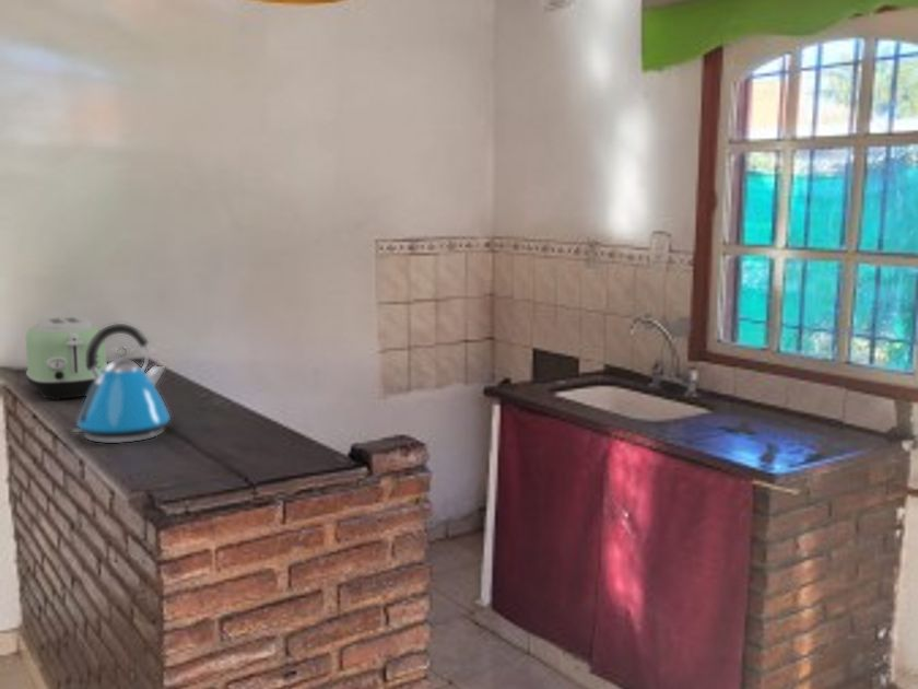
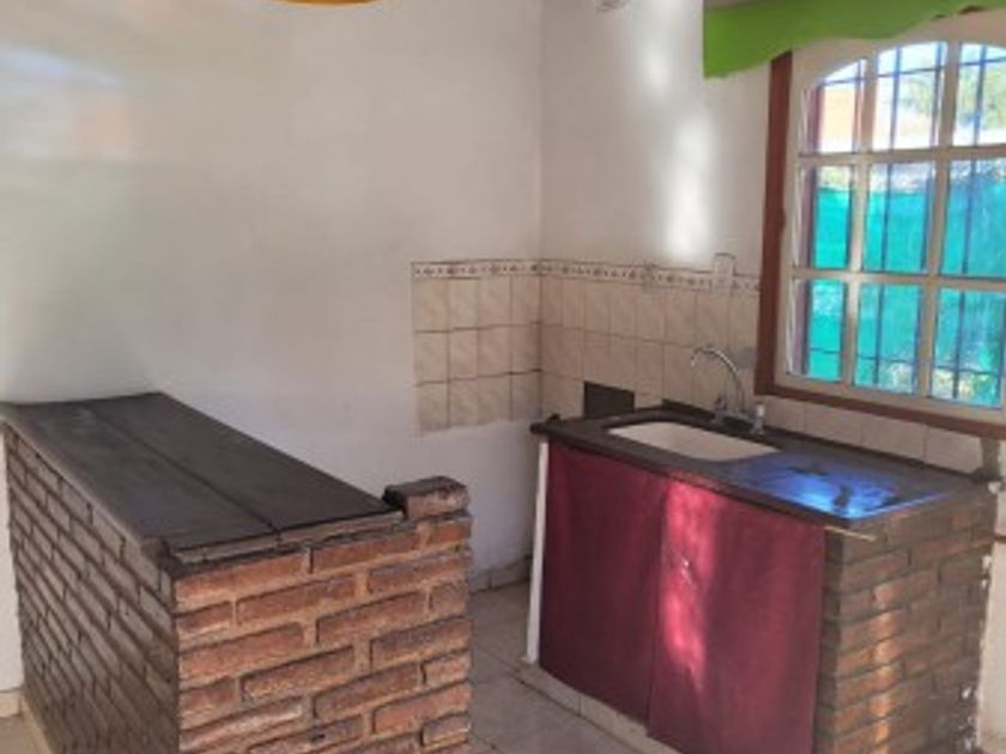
- toaster (67, 357)
- kettle (119, 378)
